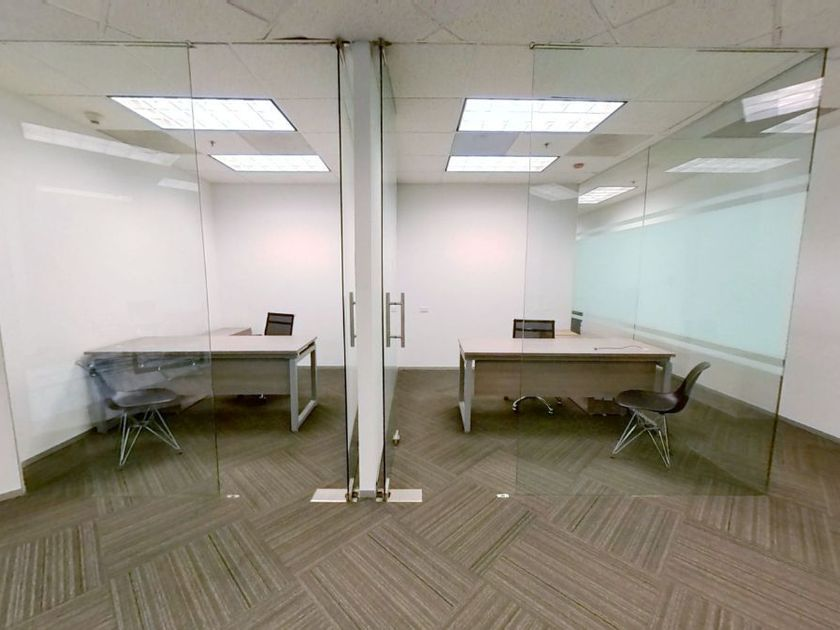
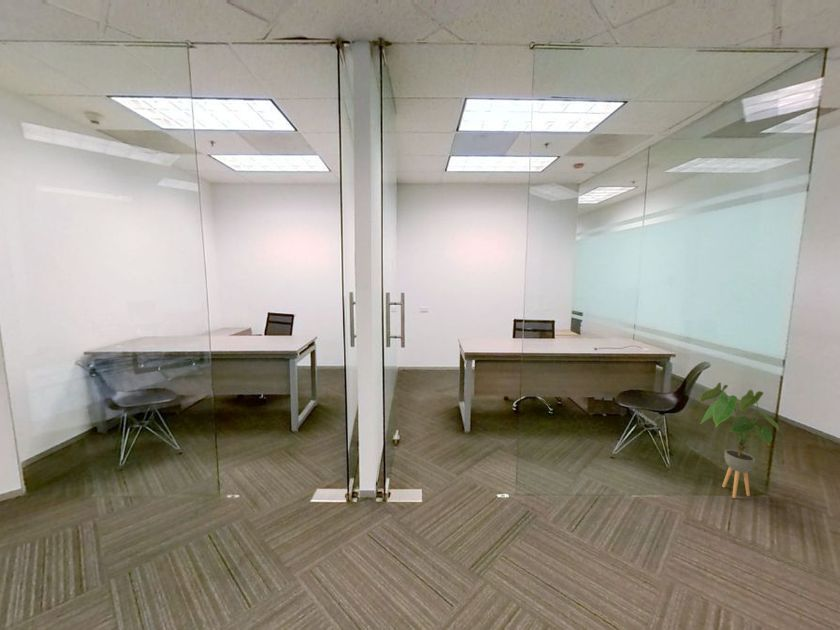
+ house plant (735, 440)
